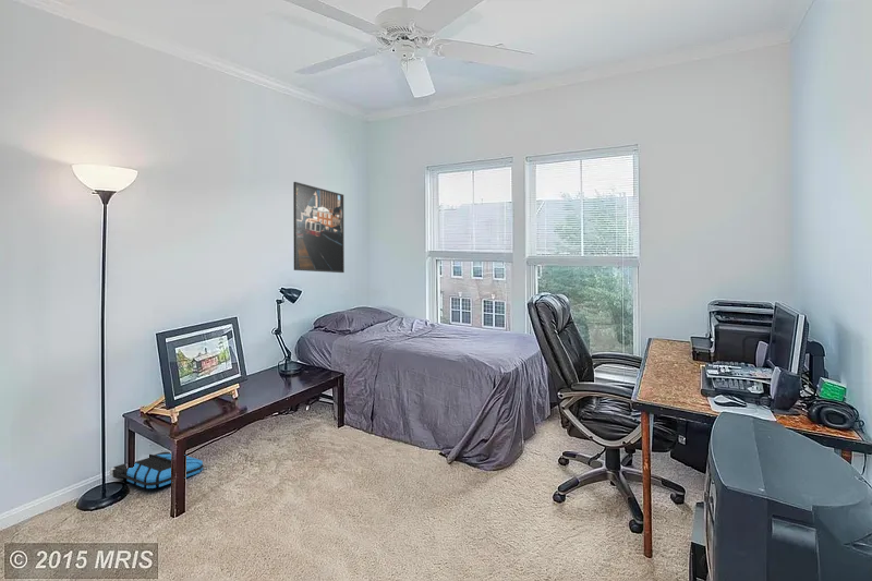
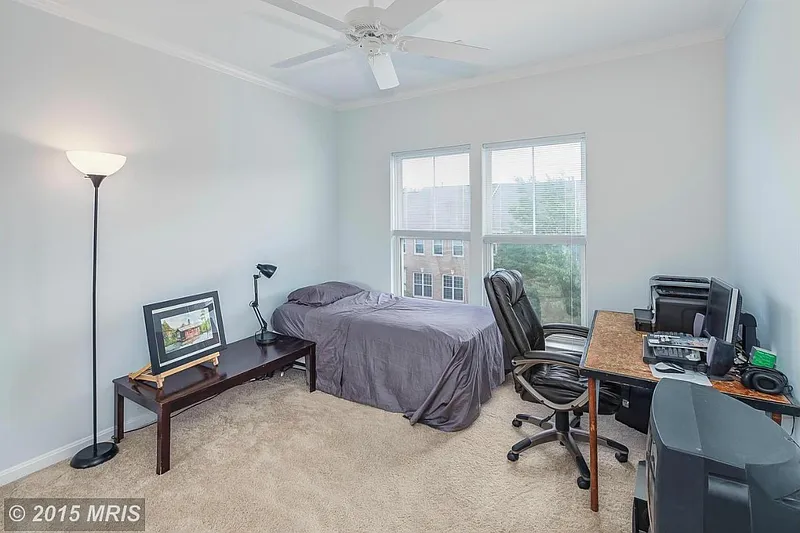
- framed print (319, 230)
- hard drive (158, 468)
